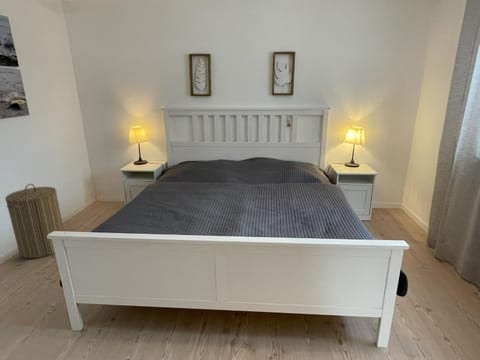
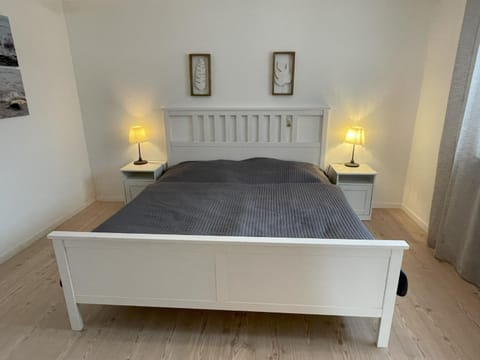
- laundry hamper (36, 217)
